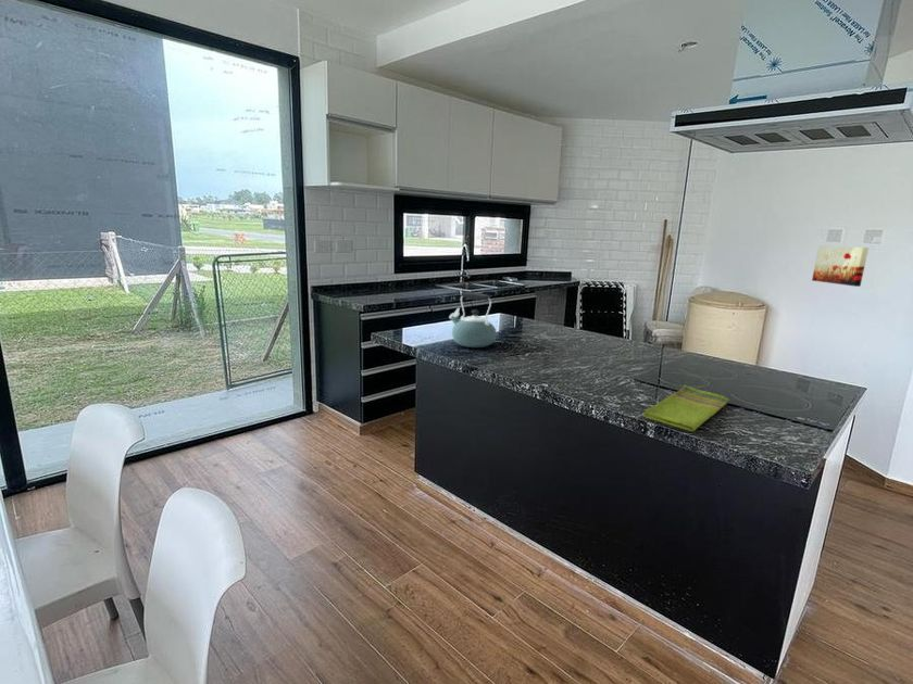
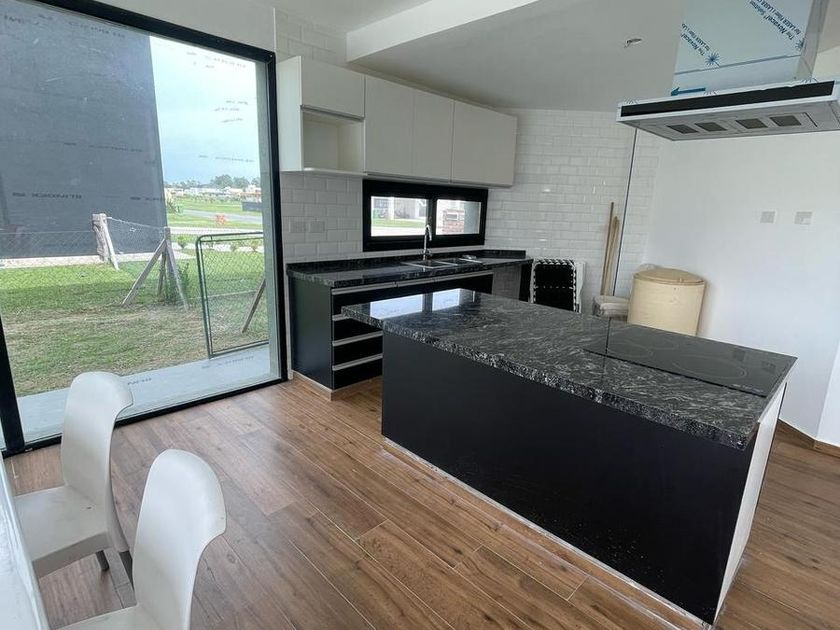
- wall art (838, 265)
- kettle (471, 318)
- dish towel (688, 405)
